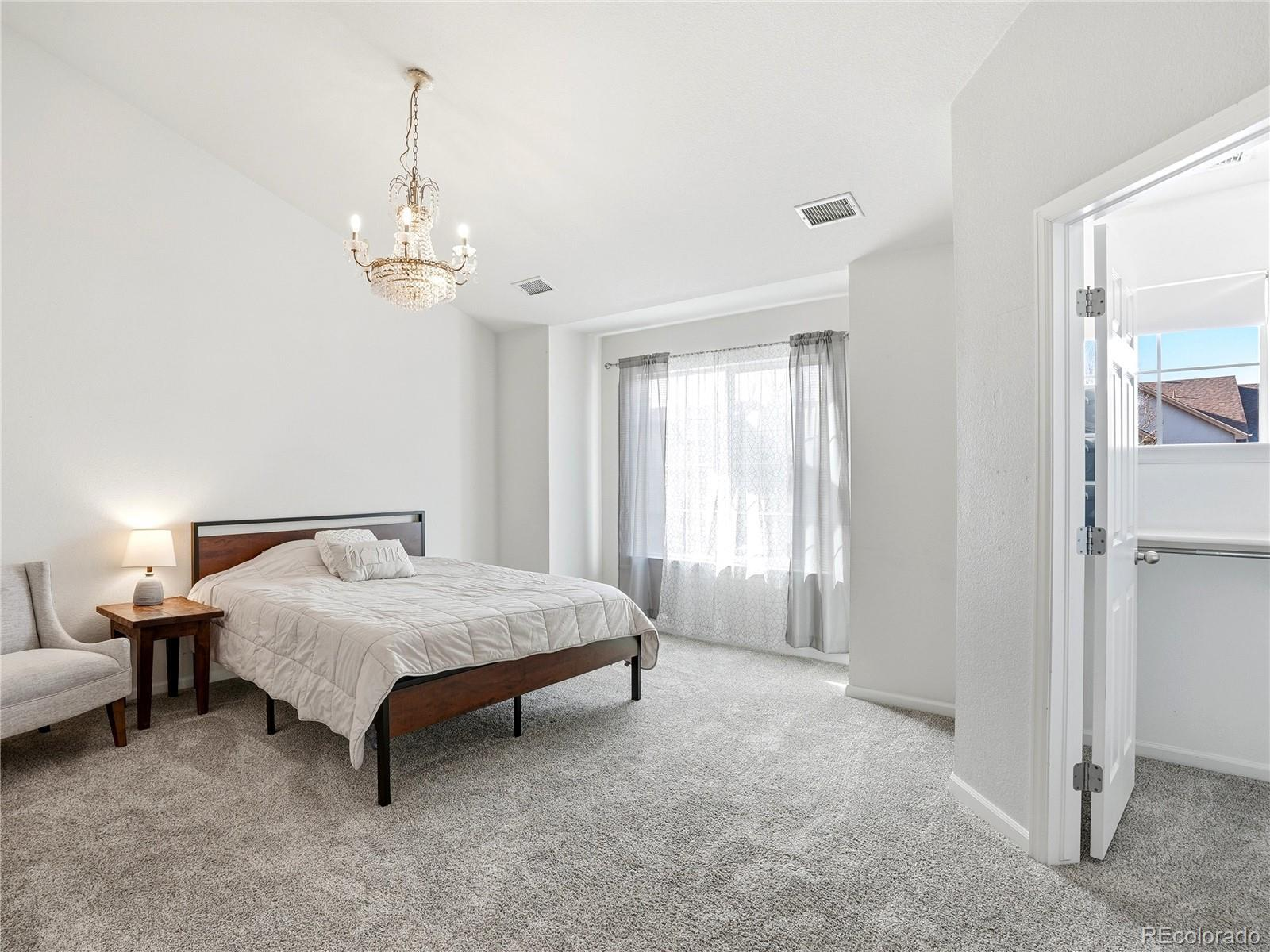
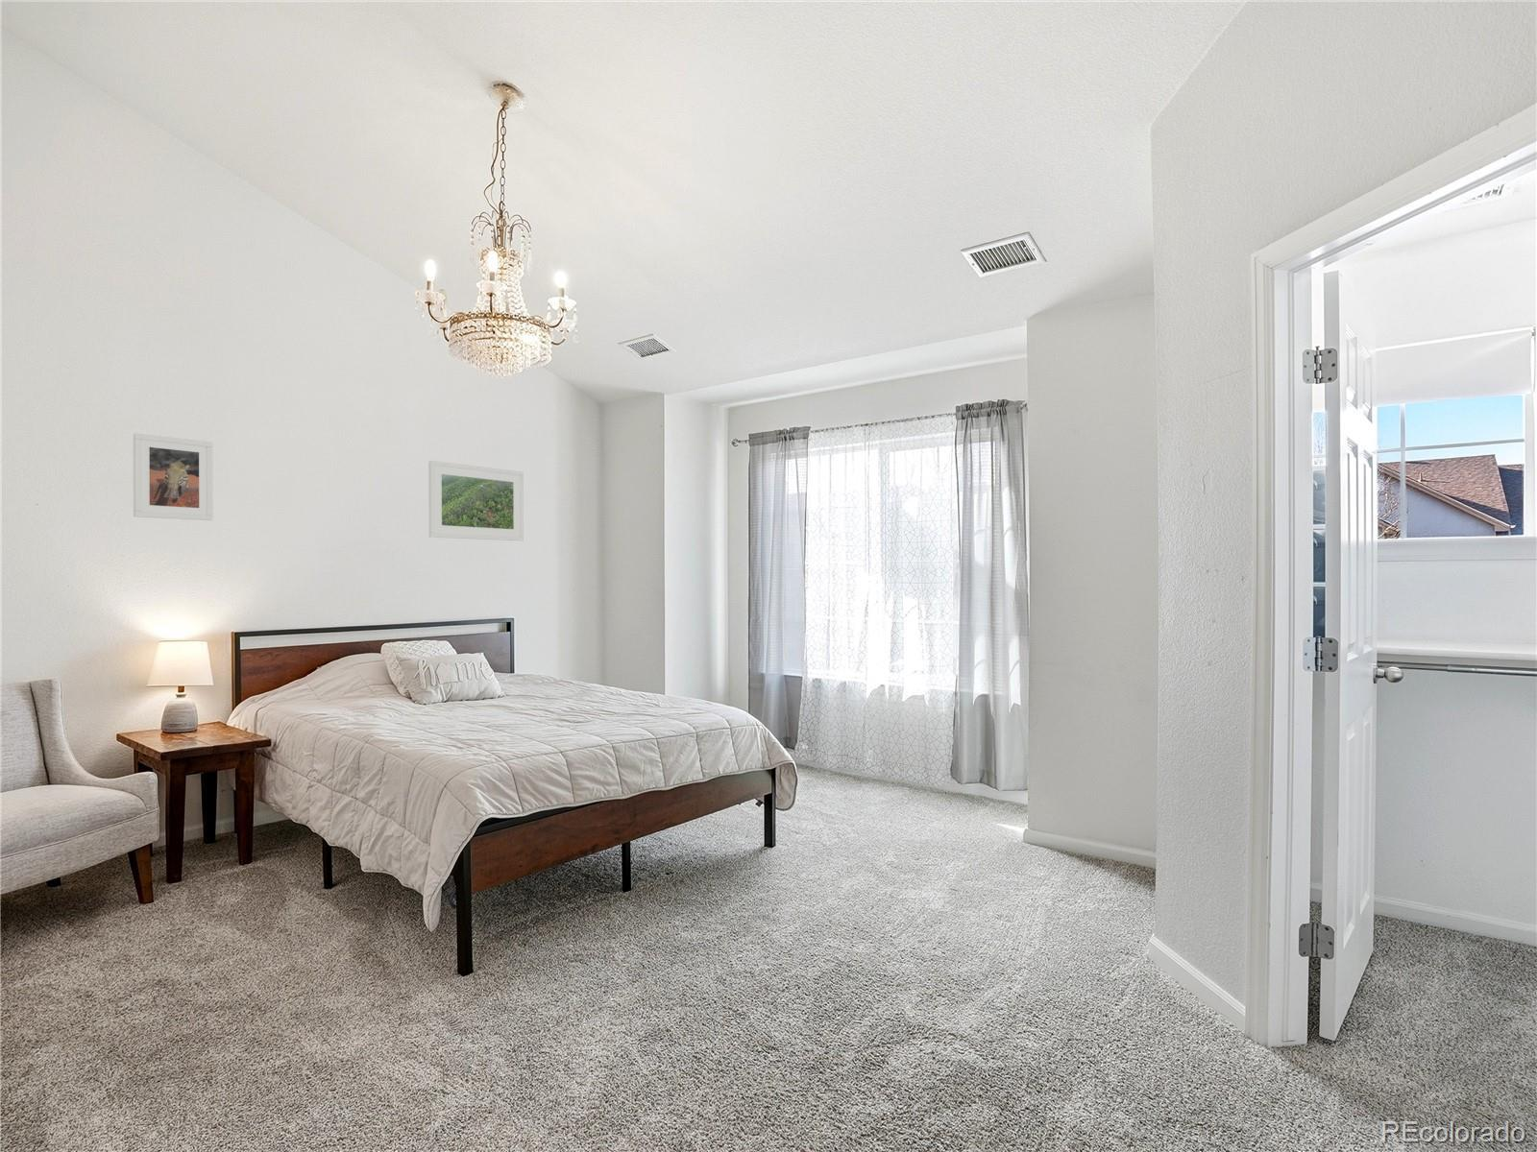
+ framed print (478, 502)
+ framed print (174, 478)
